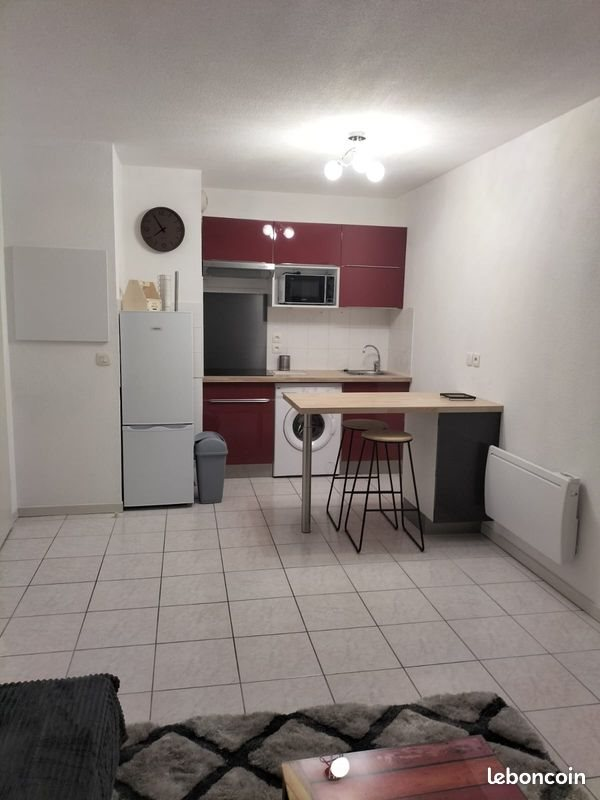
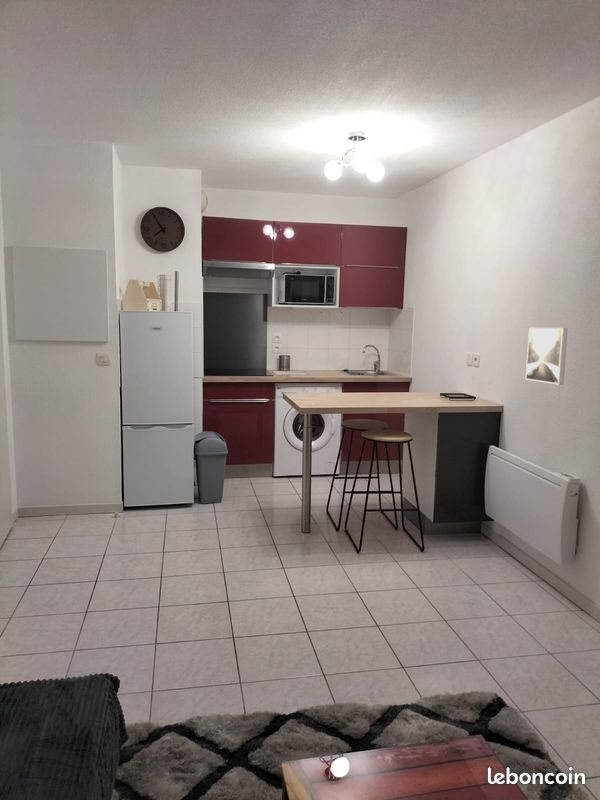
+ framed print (545, 355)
